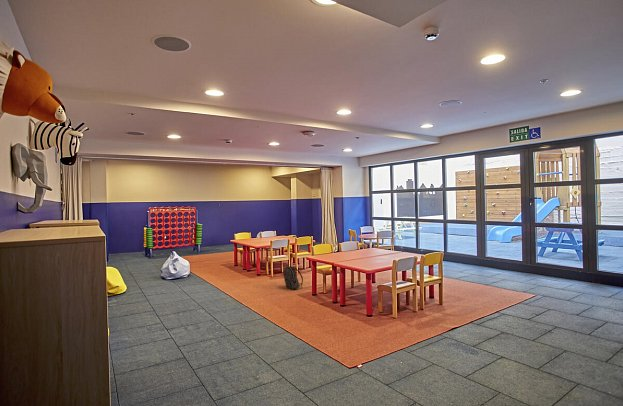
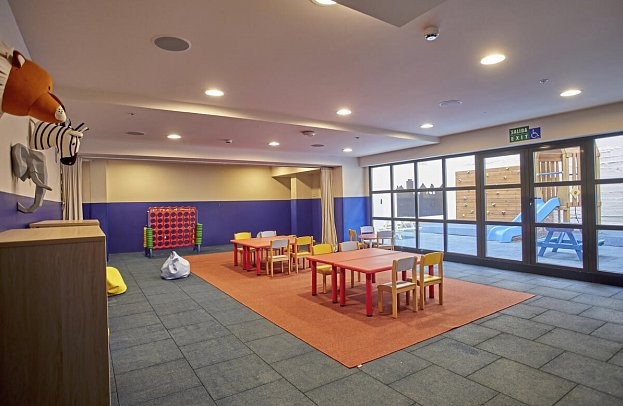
- backpack (292, 276)
